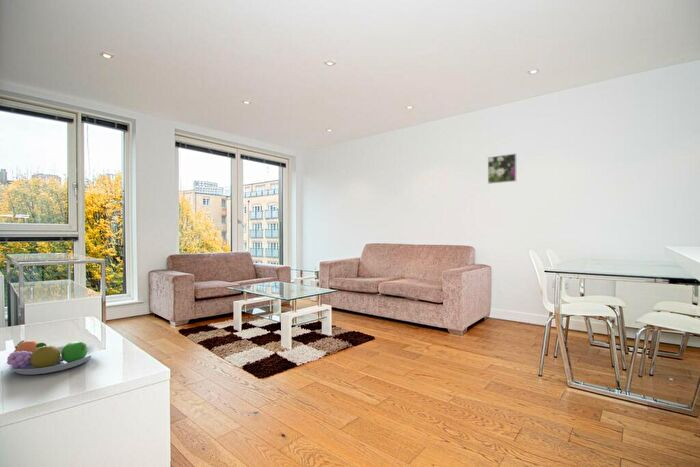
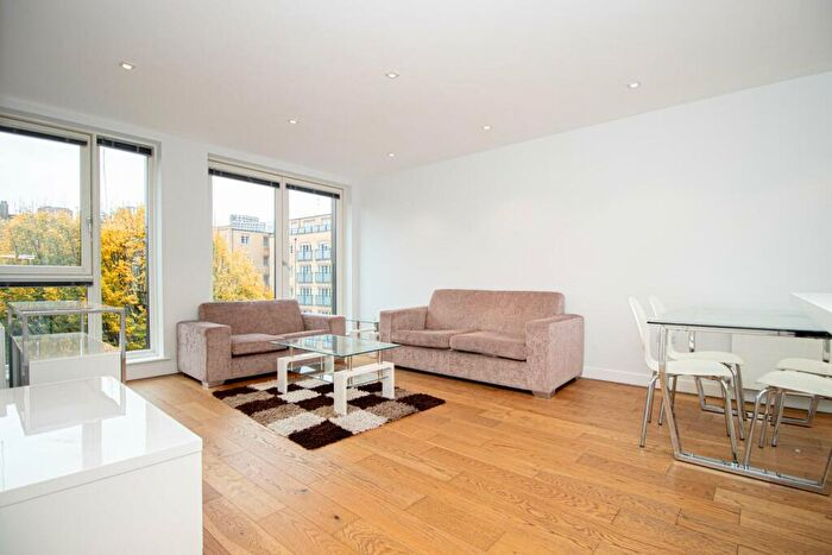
- fruit bowl (55, 349)
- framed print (501, 169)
